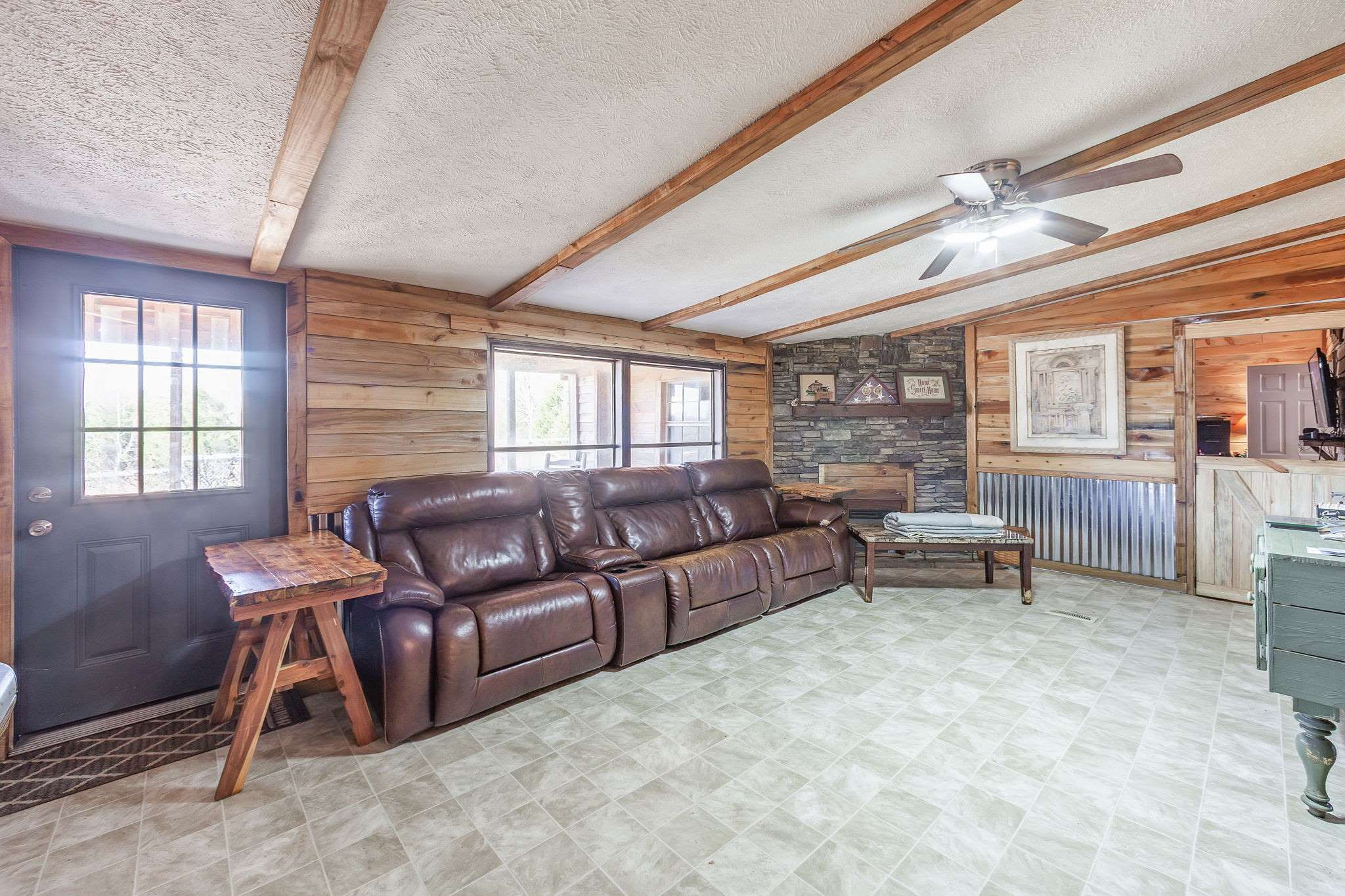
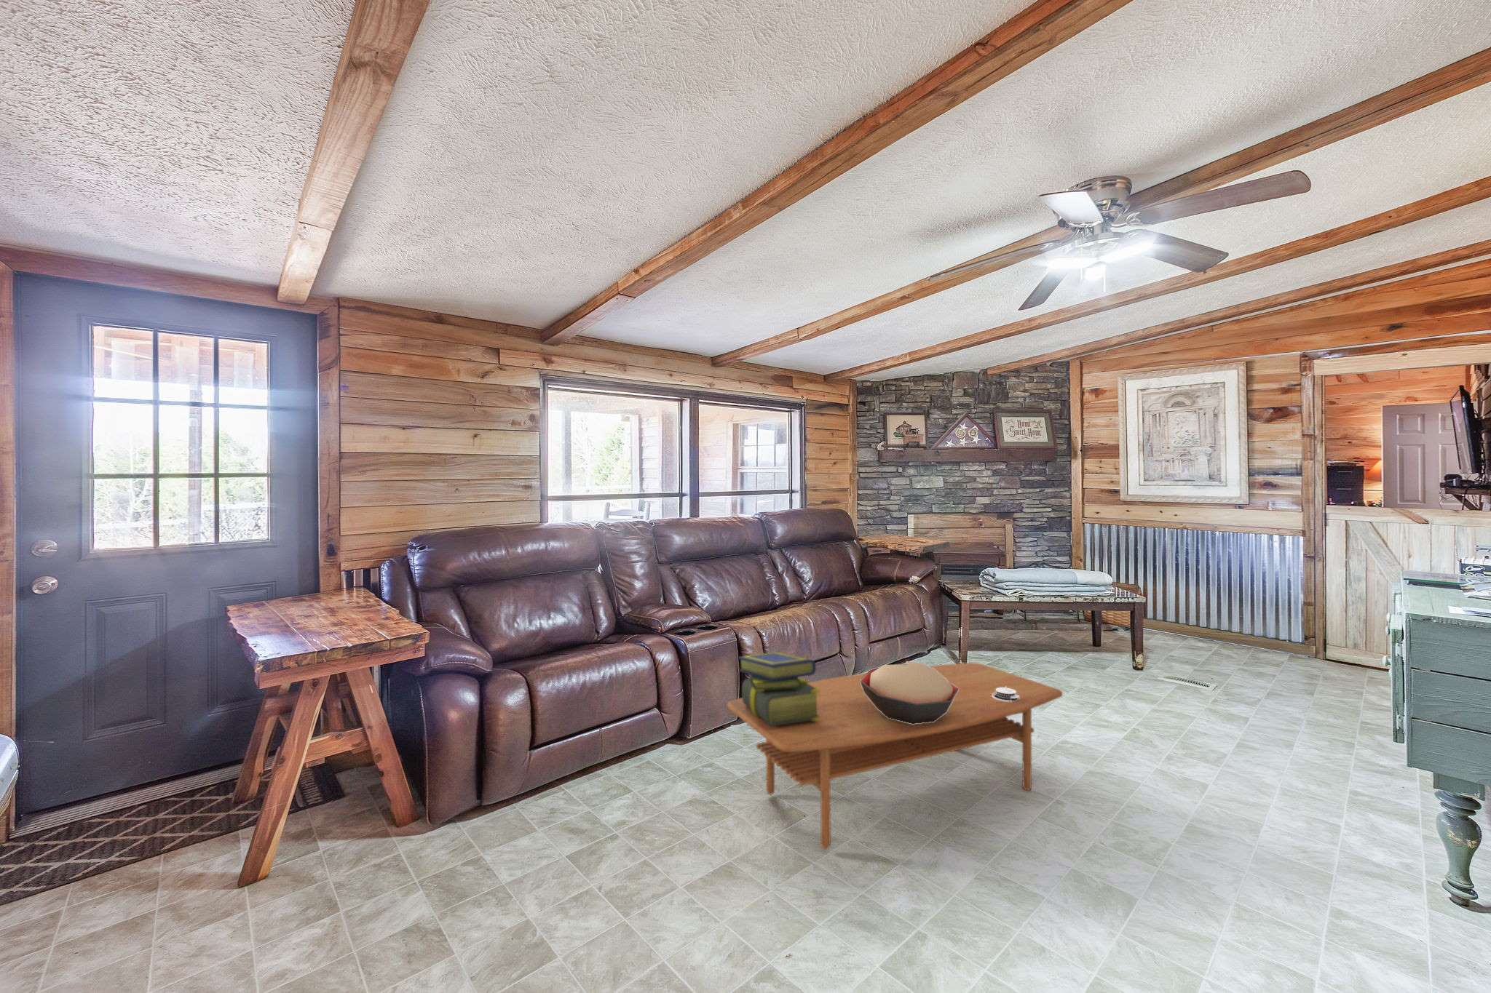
+ coffee table (899, 744)
+ stack of books (776, 683)
+ architectural model (1005, 690)
+ decorative bowl (907, 689)
